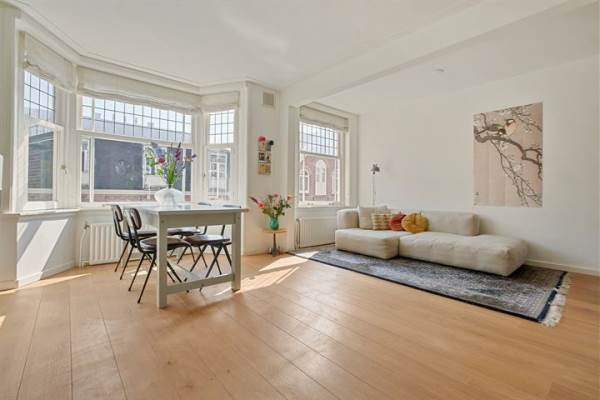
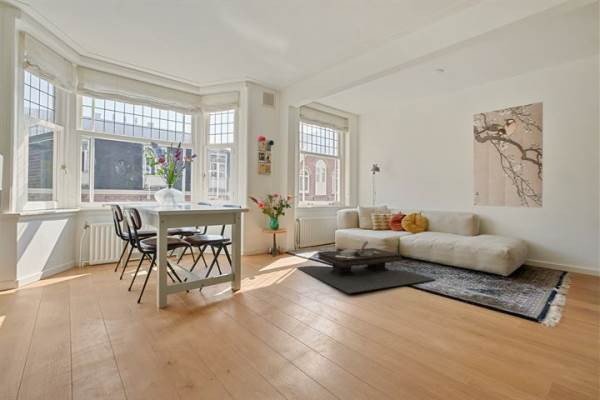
+ coffee table (360, 257)
